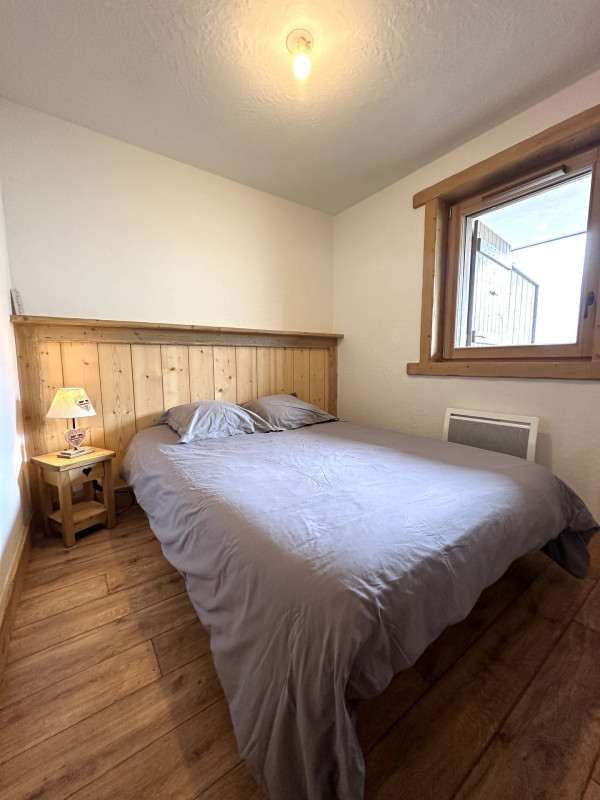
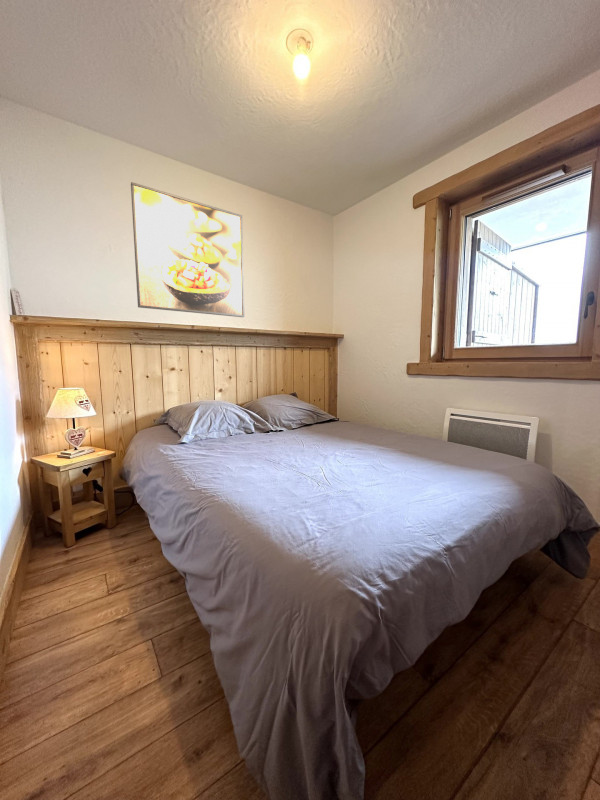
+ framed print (194, 257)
